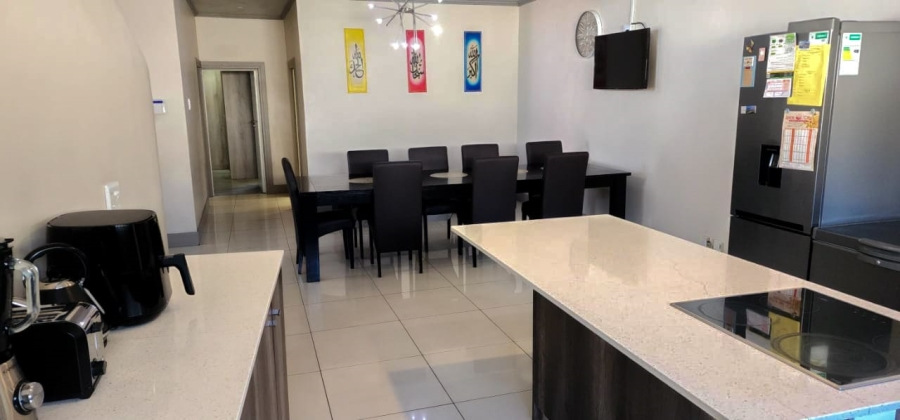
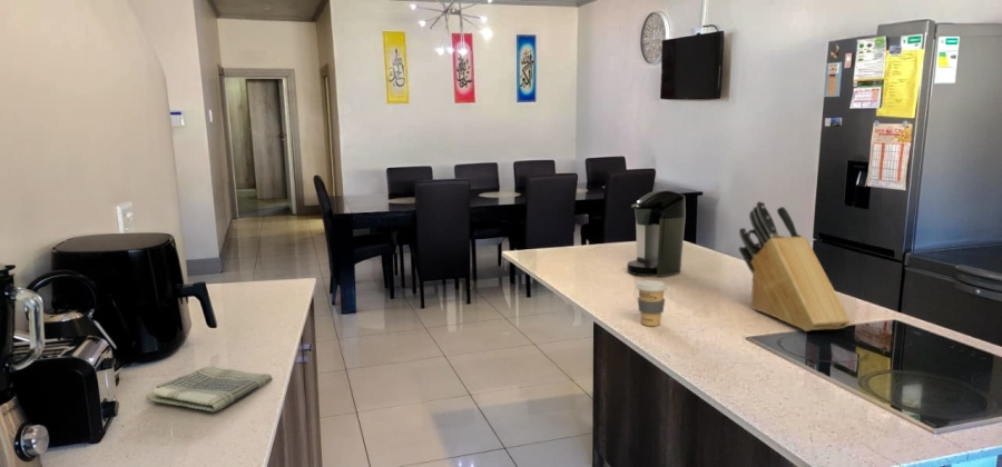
+ dish towel (209, 385)
+ coffee cup (650, 302)
+ coffee maker (651, 228)
+ knife block (789, 260)
